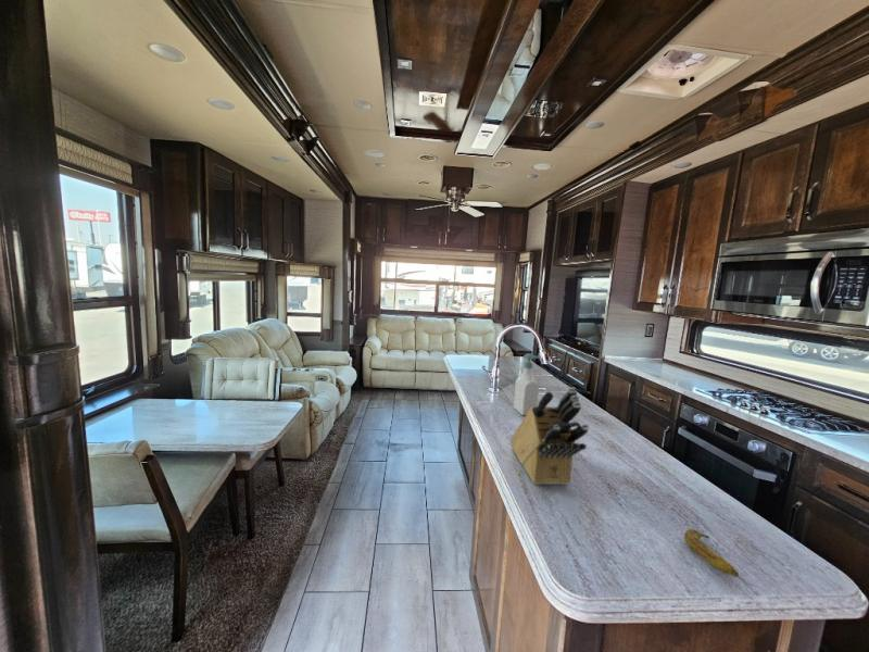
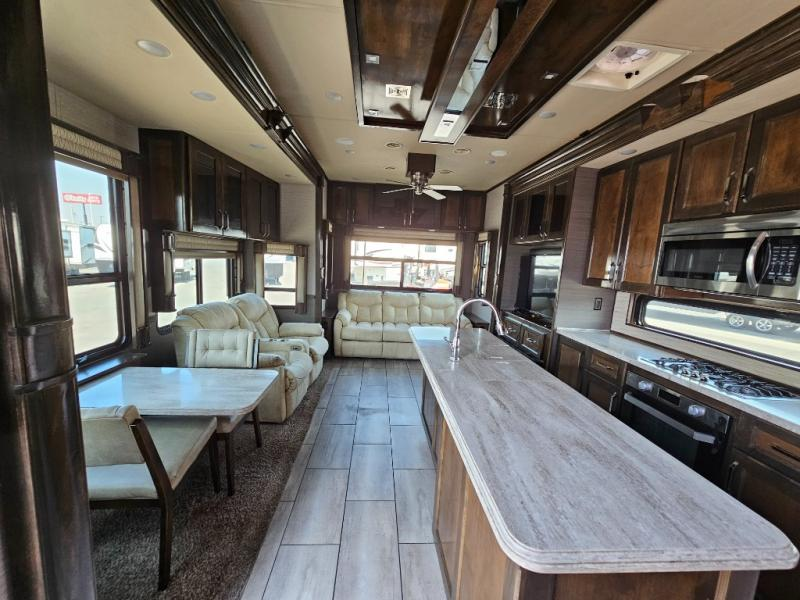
- soap bottle (528, 383)
- banana (710, 551)
- knife block (545, 425)
